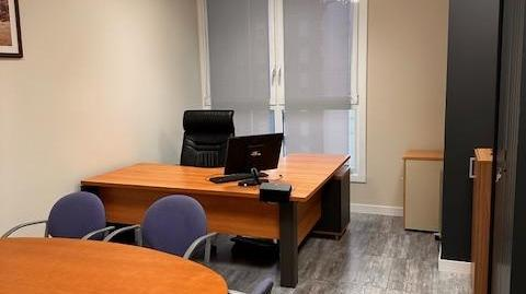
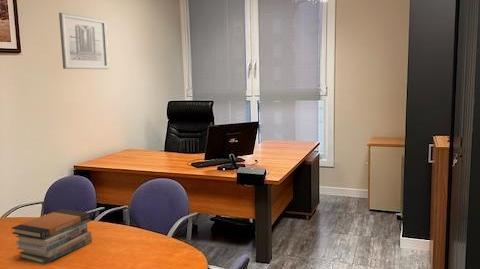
+ wall art (85, 43)
+ book stack (54, 235)
